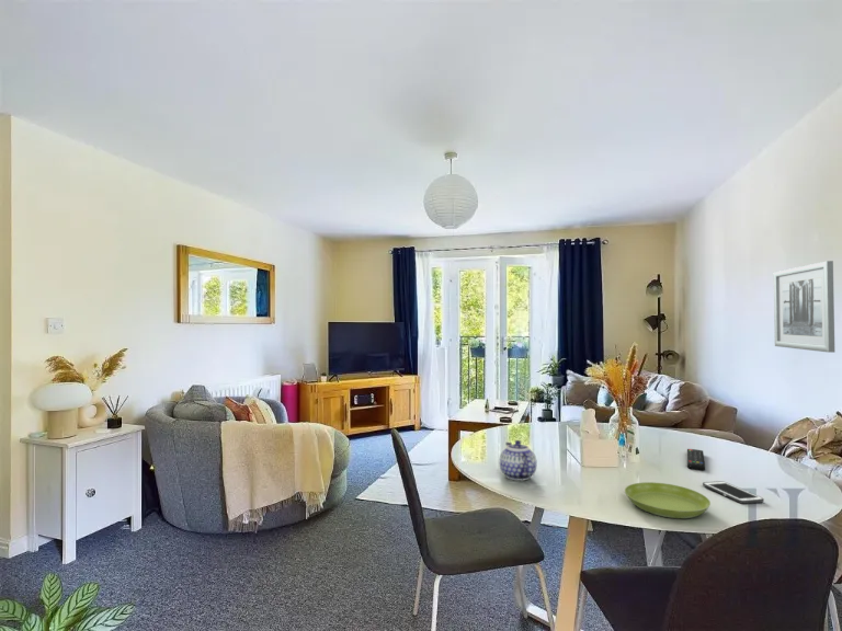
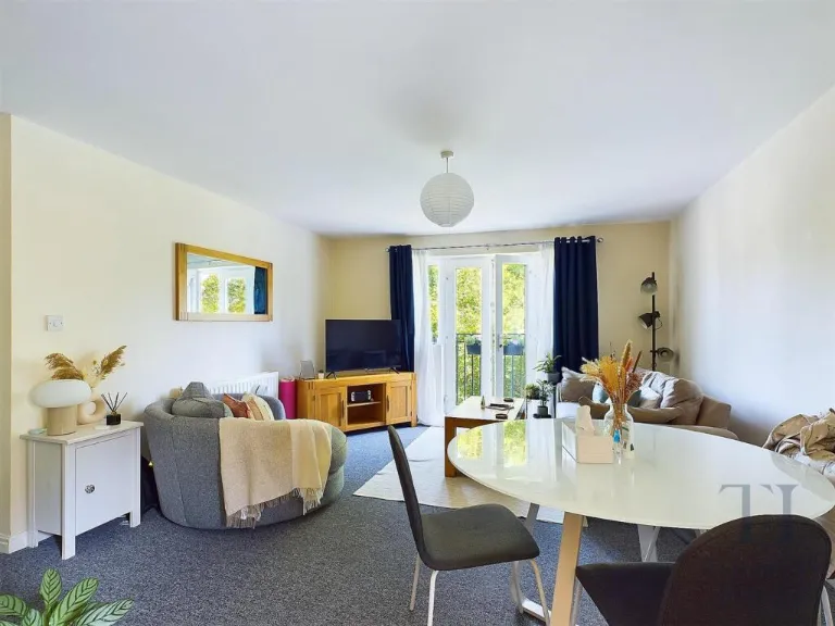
- saucer (665, 501)
- wall art (800, 308)
- teapot (517, 458)
- remote control (695, 459)
- cell phone (731, 492)
